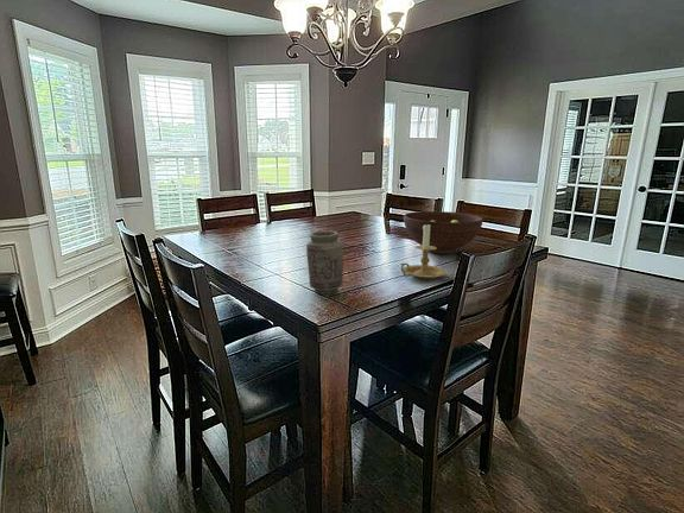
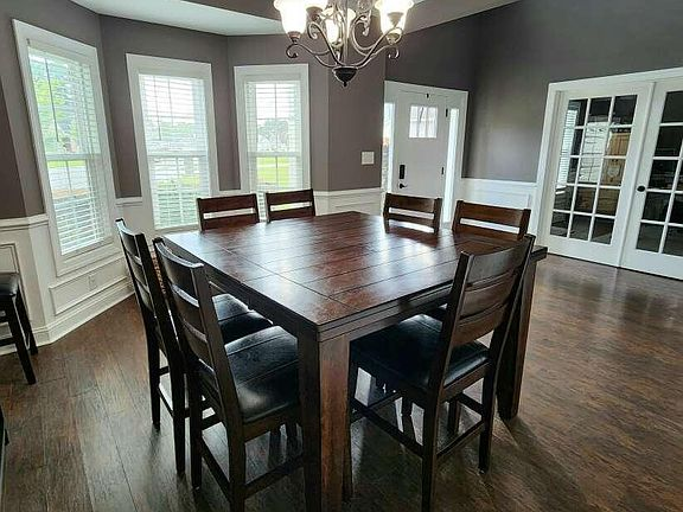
- fruit bowl (441, 234)
- vase (324, 261)
- candle holder (423, 249)
